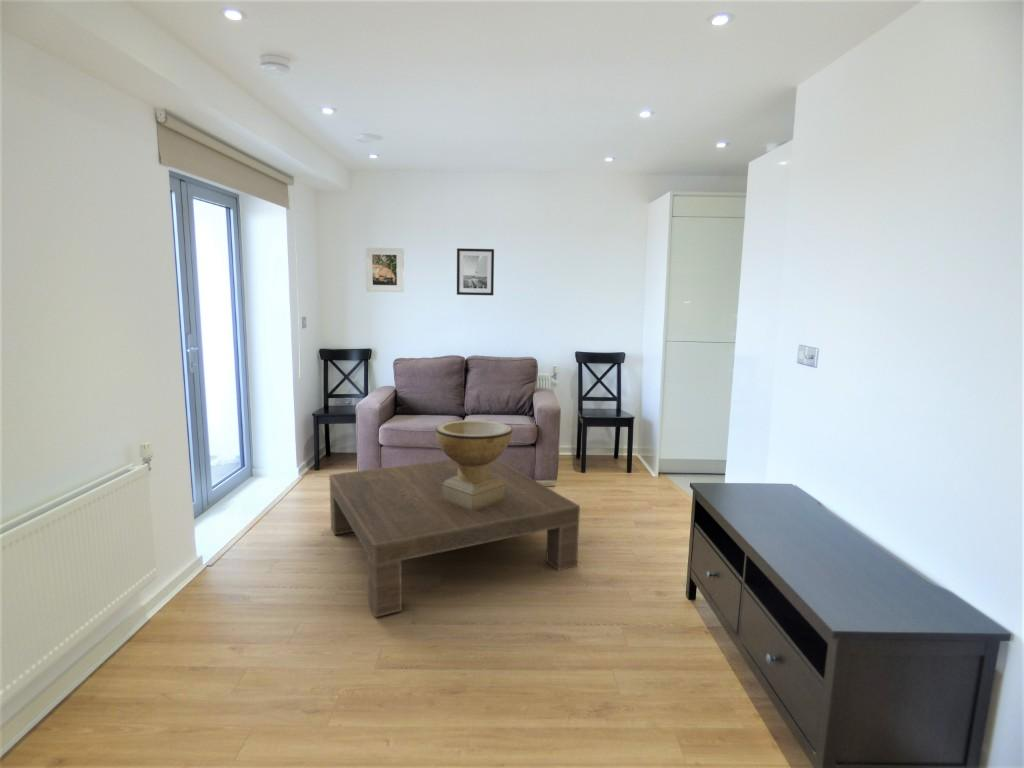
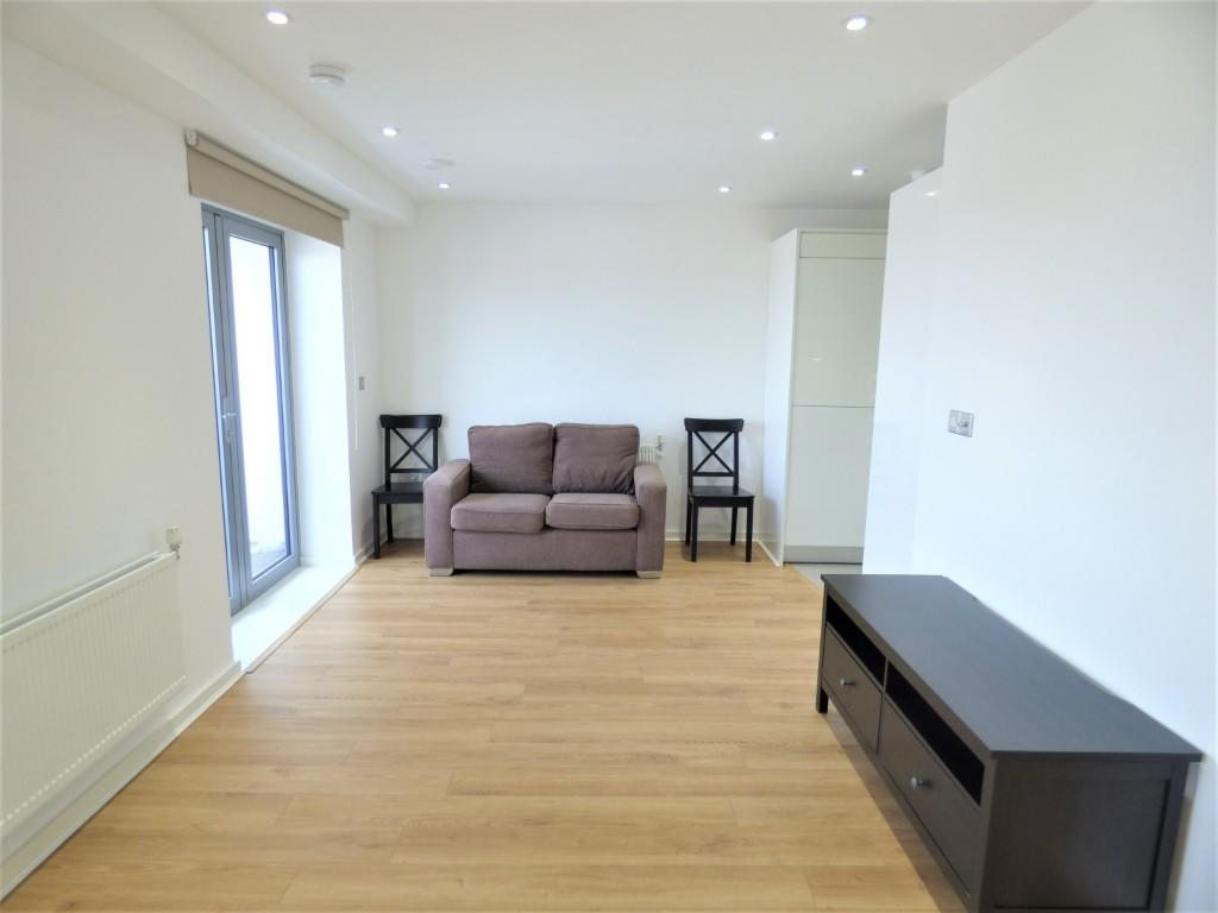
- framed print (384, 270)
- wall art (475, 272)
- coffee table (445, 517)
- decorative bowl (473, 463)
